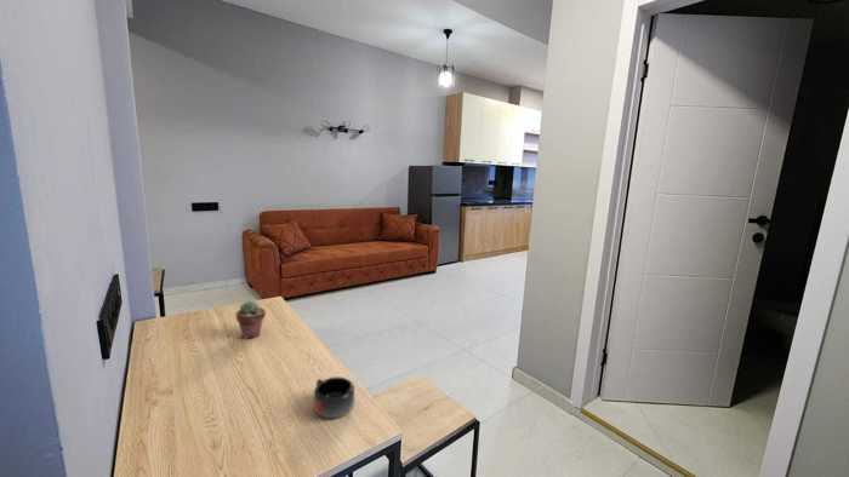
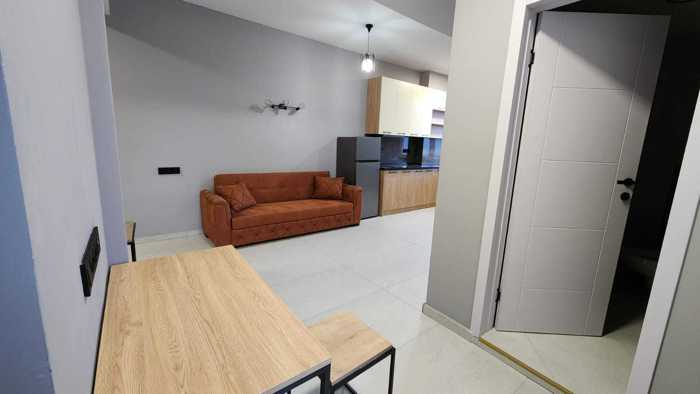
- potted succulent (250, 317)
- mug (331, 395)
